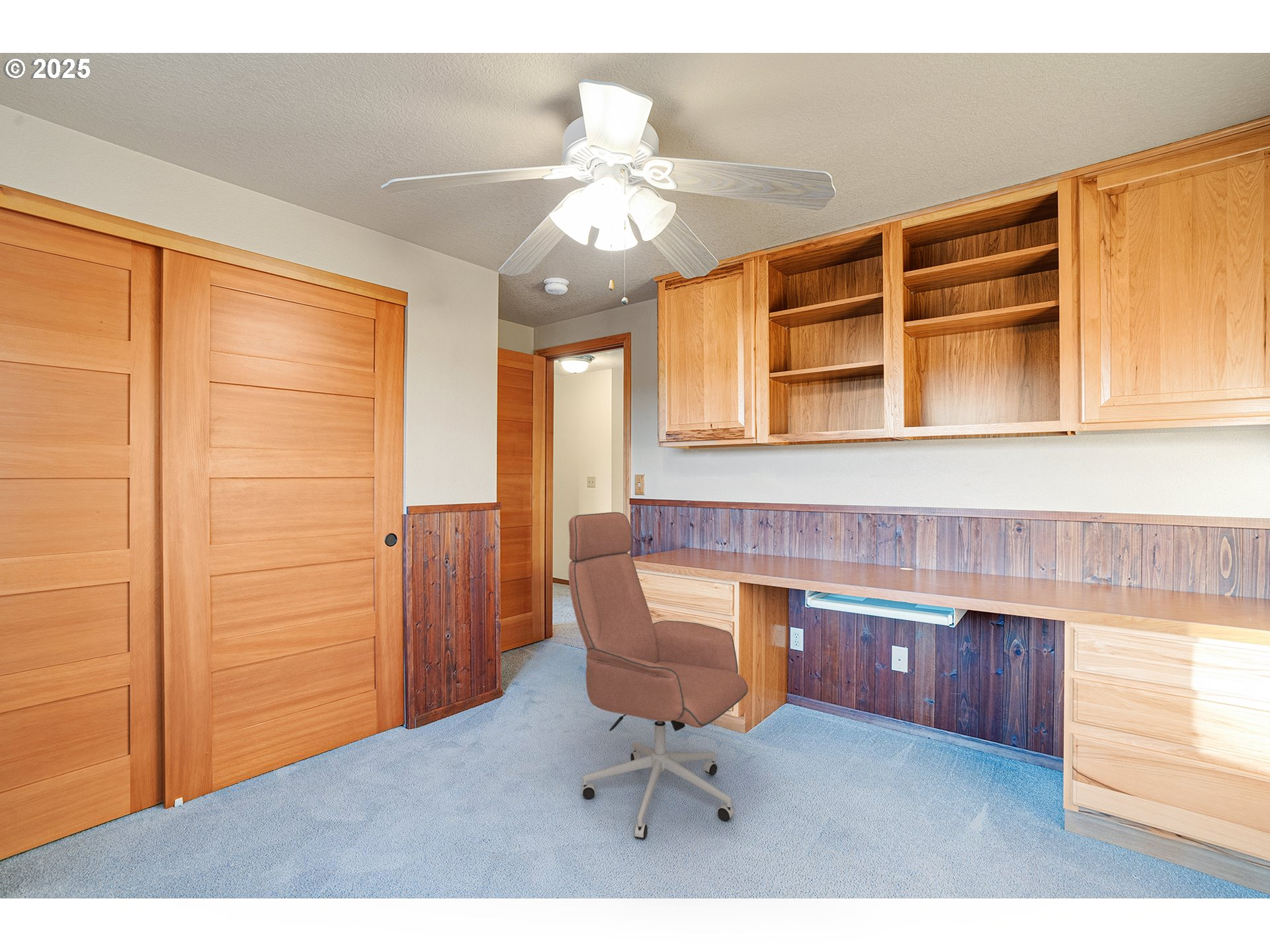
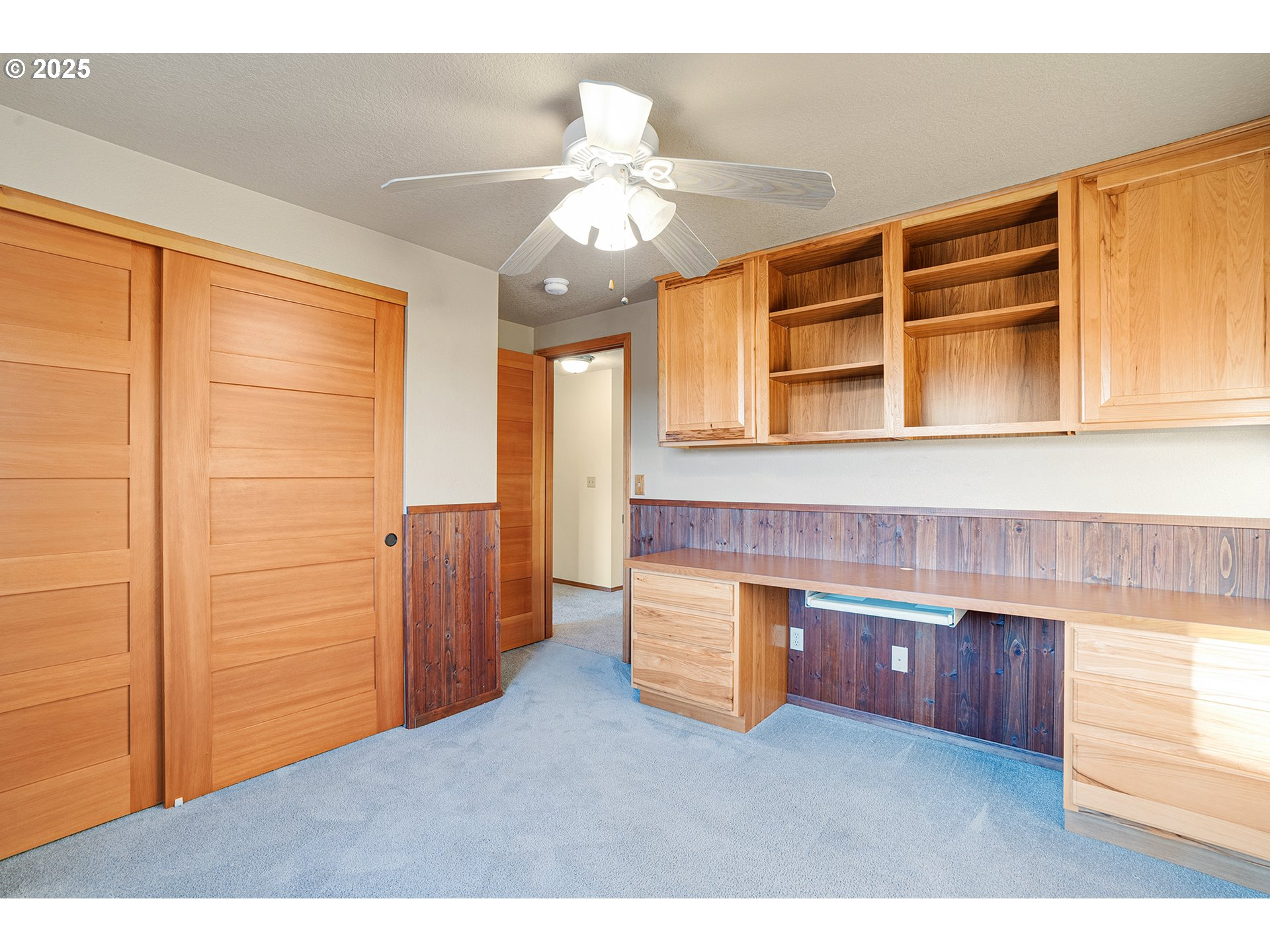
- office chair (653, 654)
